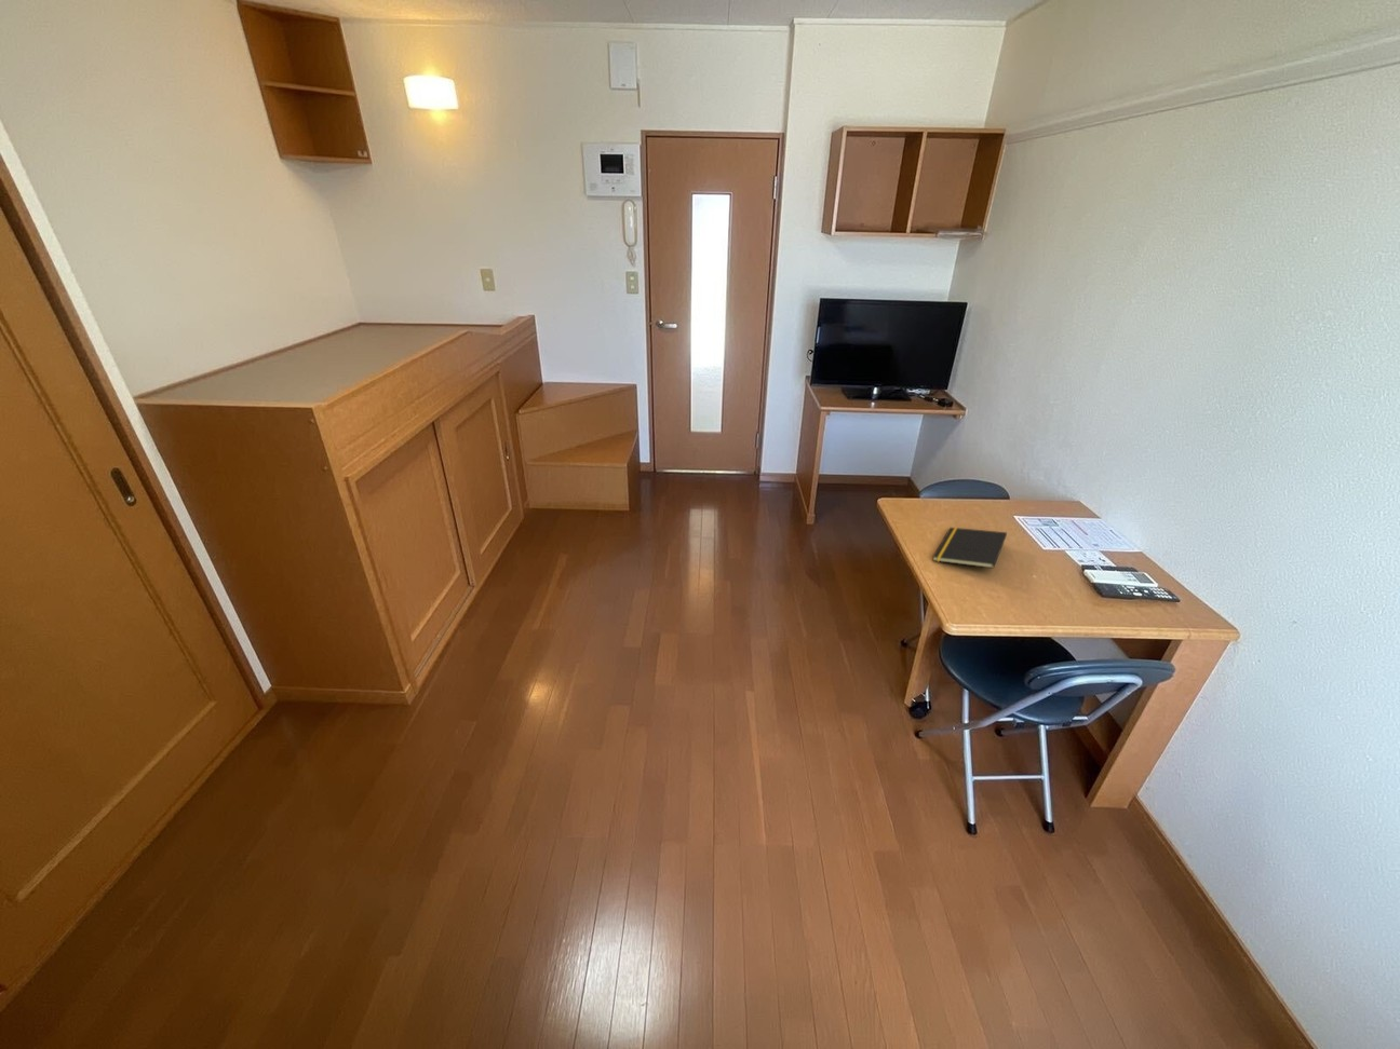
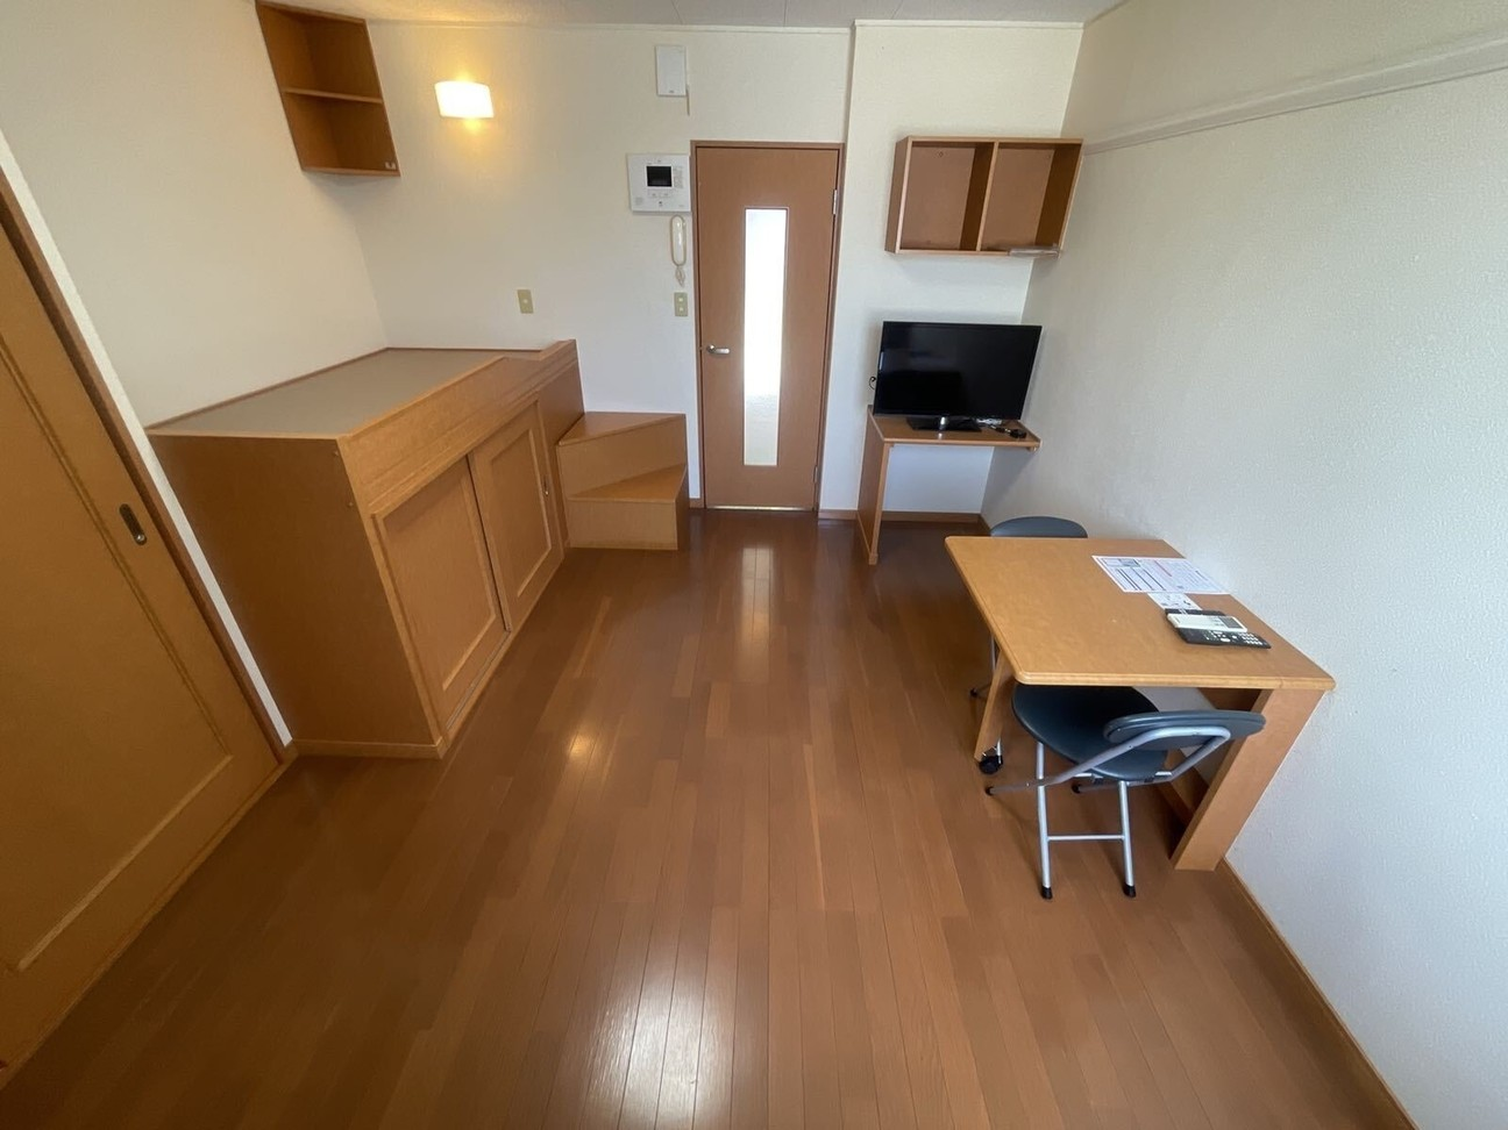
- notepad (970, 547)
